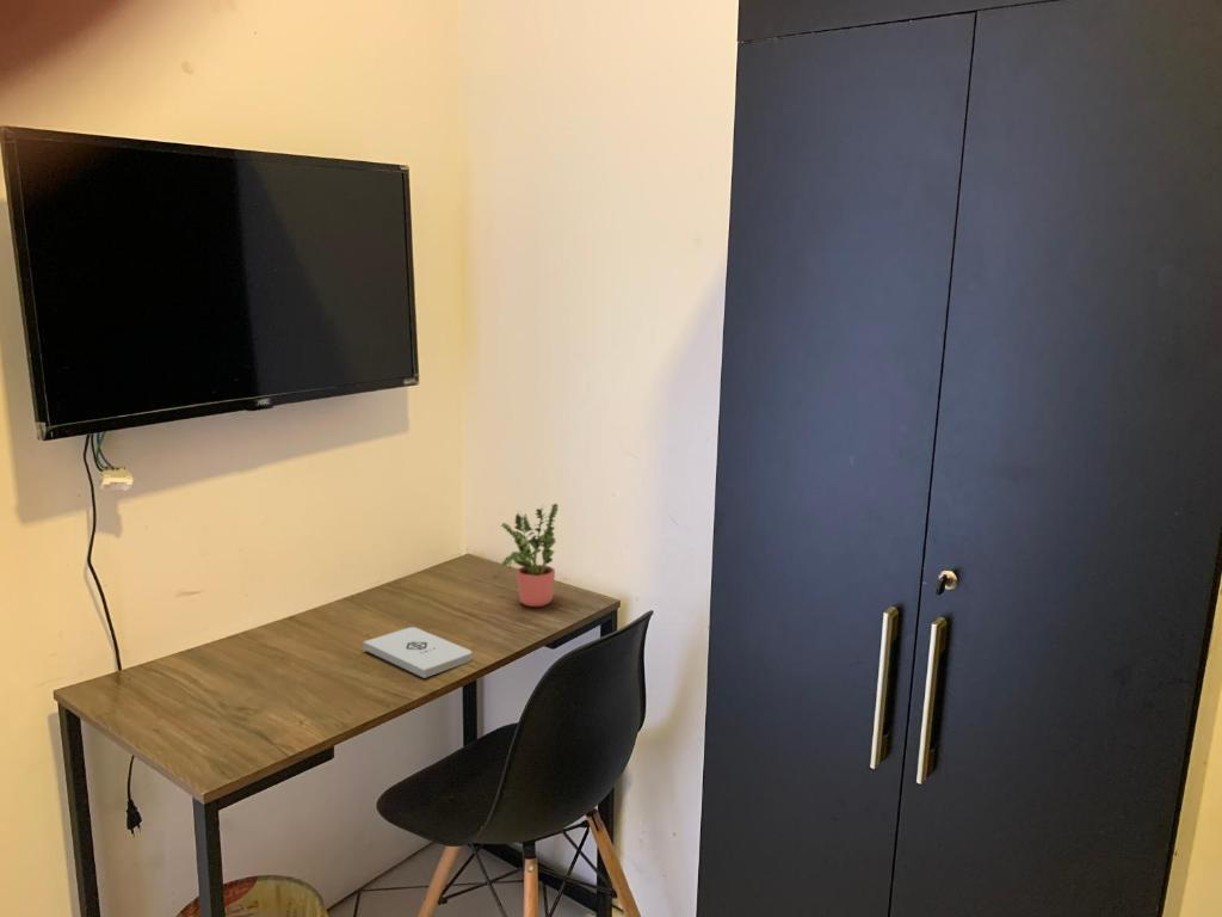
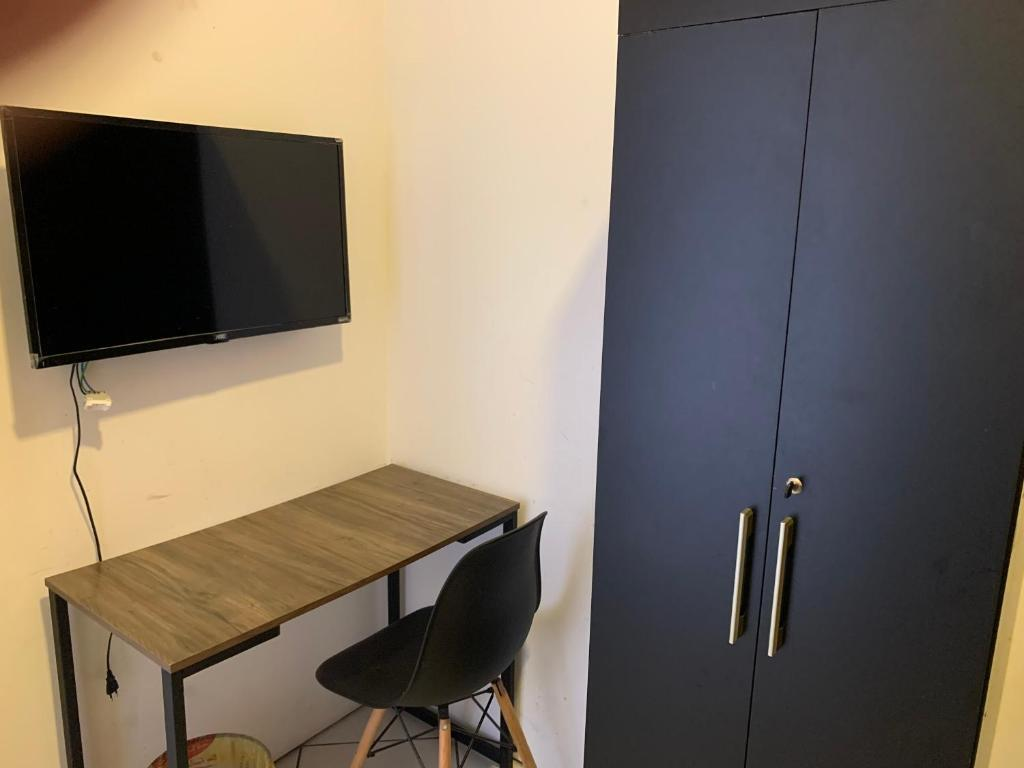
- potted plant (519, 554)
- notepad (418, 650)
